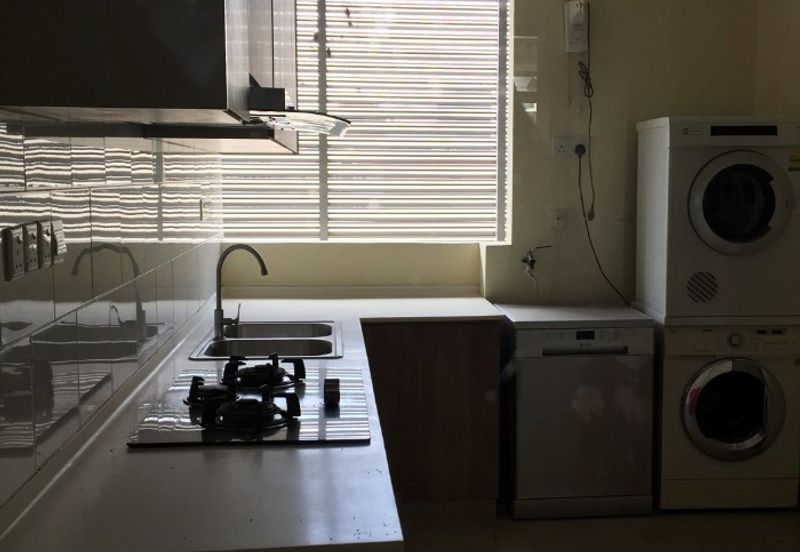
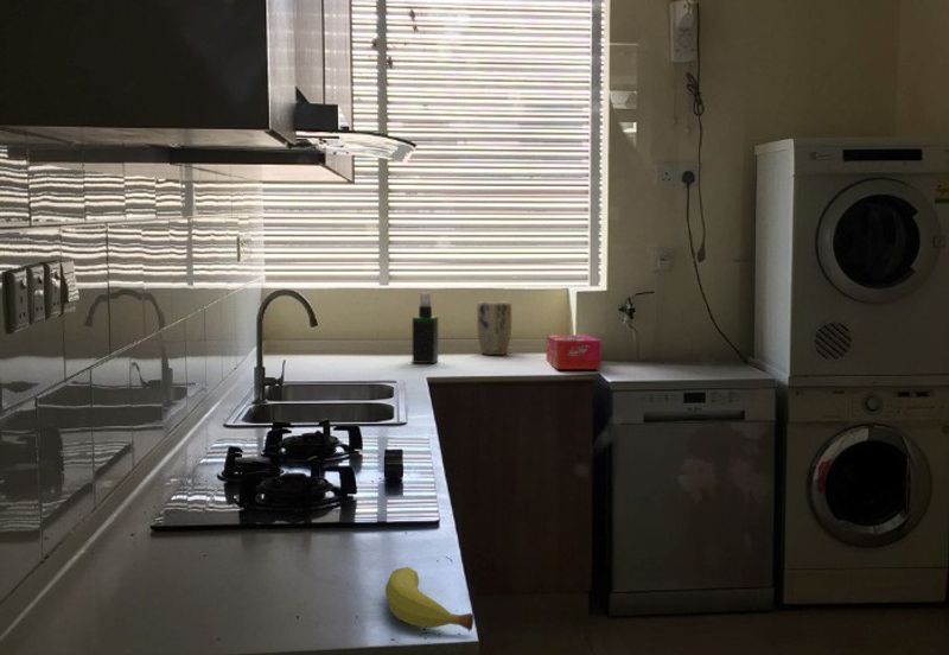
+ plant pot (493, 328)
+ spray bottle (425, 328)
+ tissue box (572, 351)
+ fruit (426, 596)
